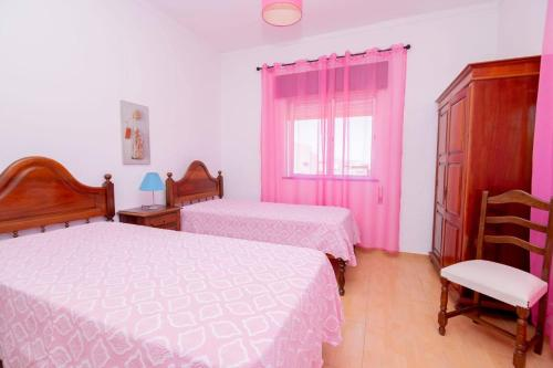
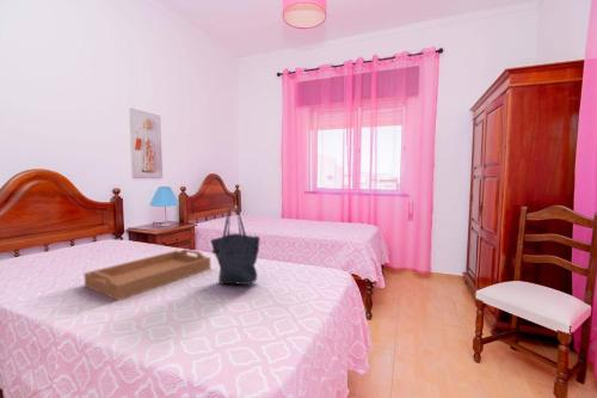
+ serving tray (153, 268)
+ tote bag (234, 244)
